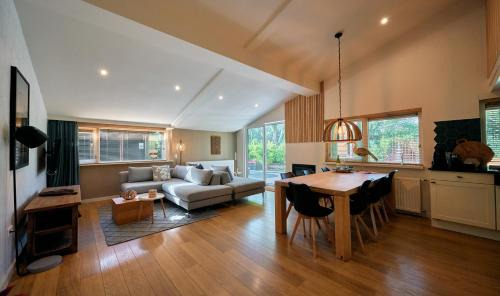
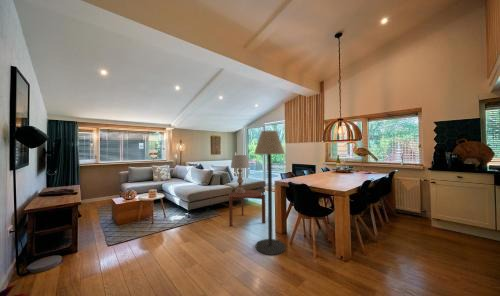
+ side table (242, 206)
+ floor lamp (269, 189)
+ lamp (240, 173)
